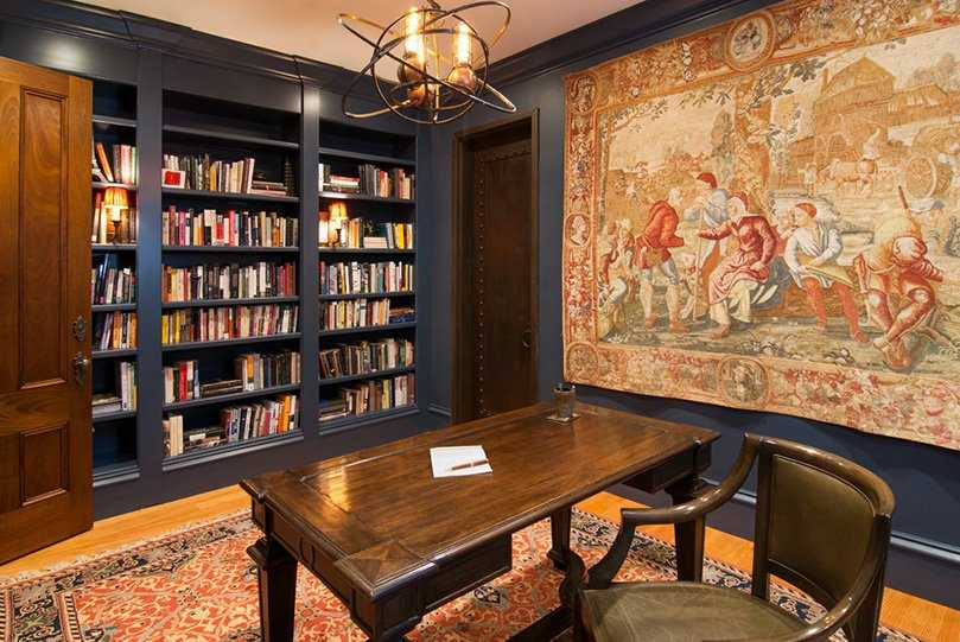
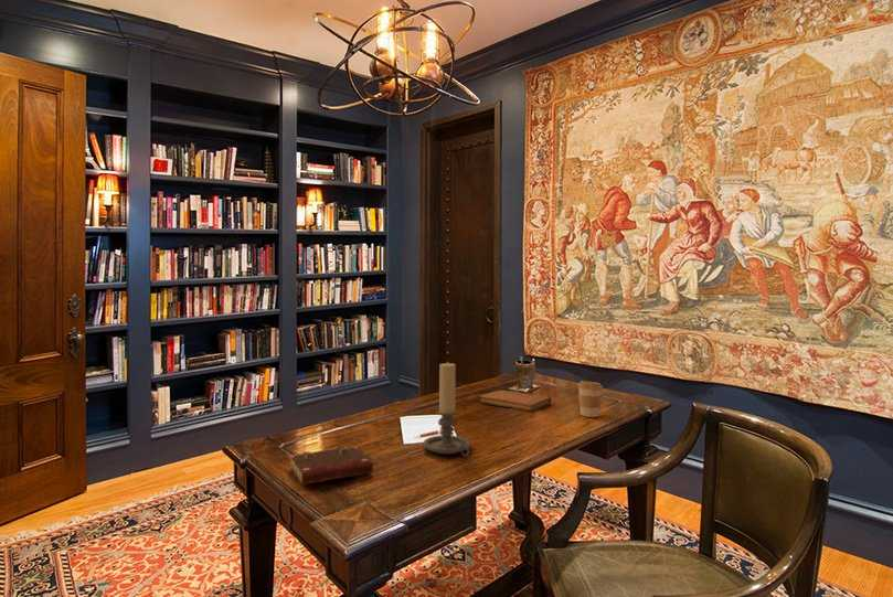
+ notebook (514, 399)
+ candle holder (449, 406)
+ coffee cup (589, 397)
+ book (330, 463)
